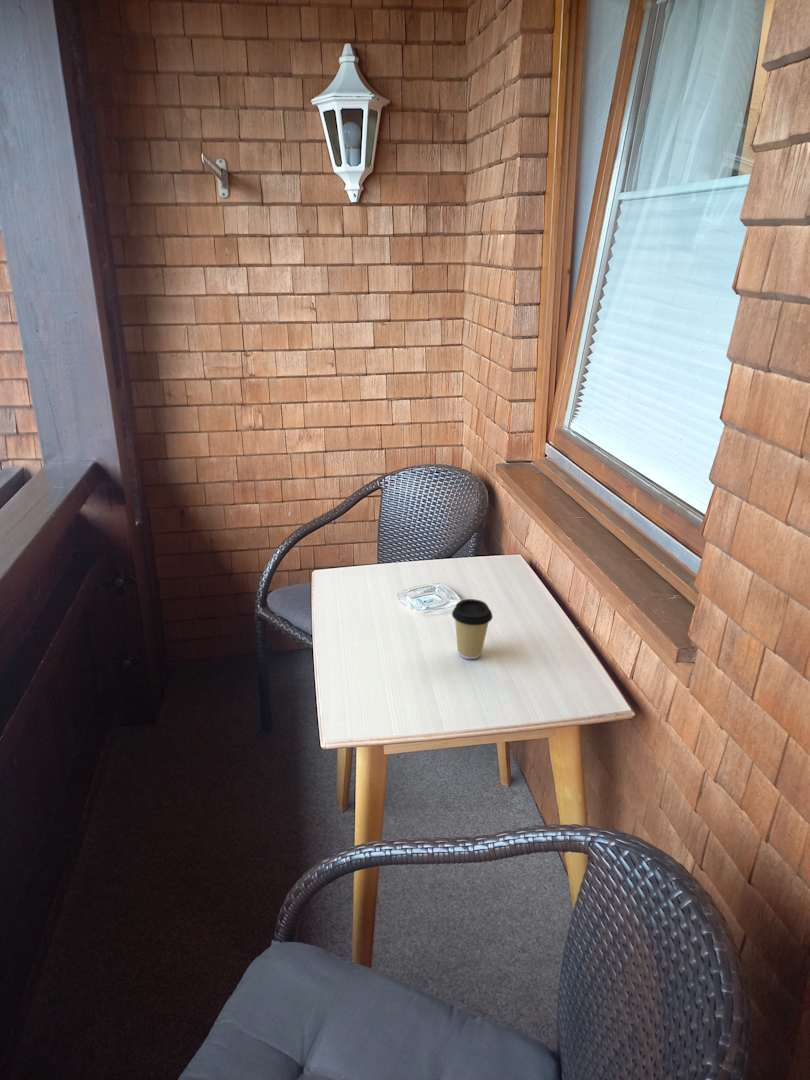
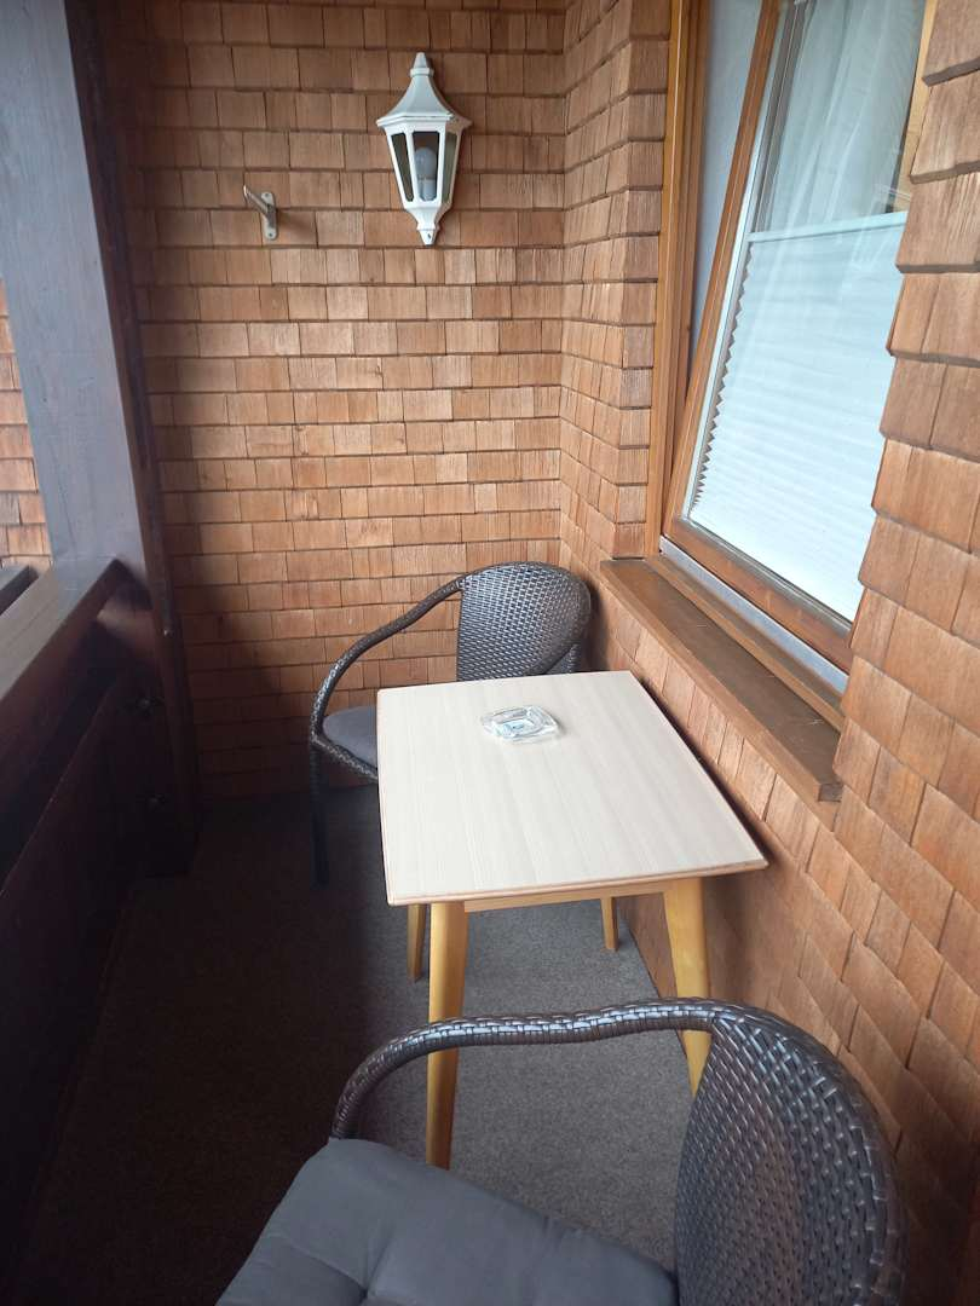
- coffee cup (471, 630)
